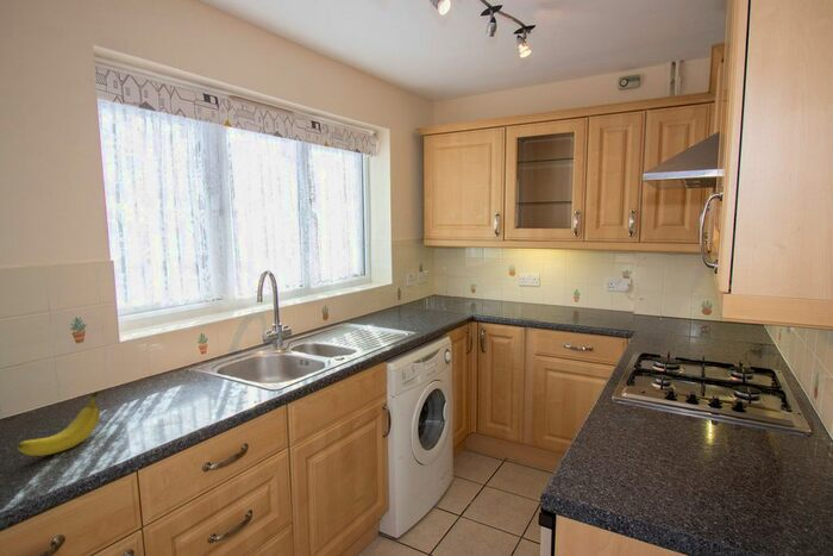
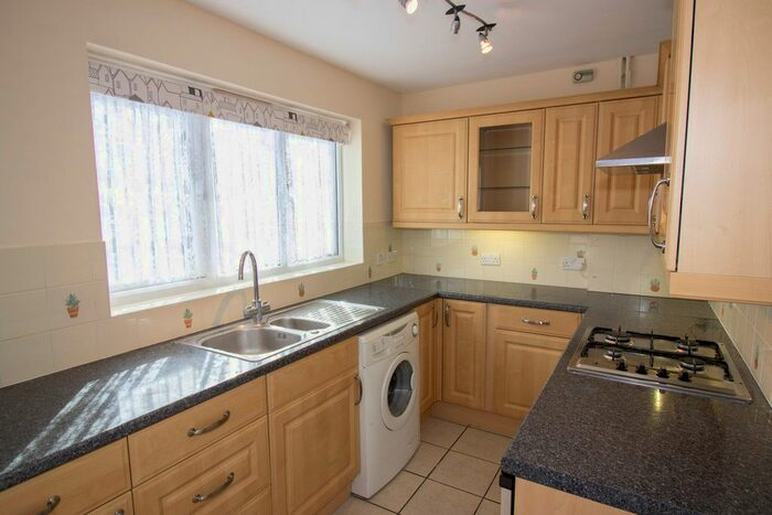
- fruit (63, 430)
